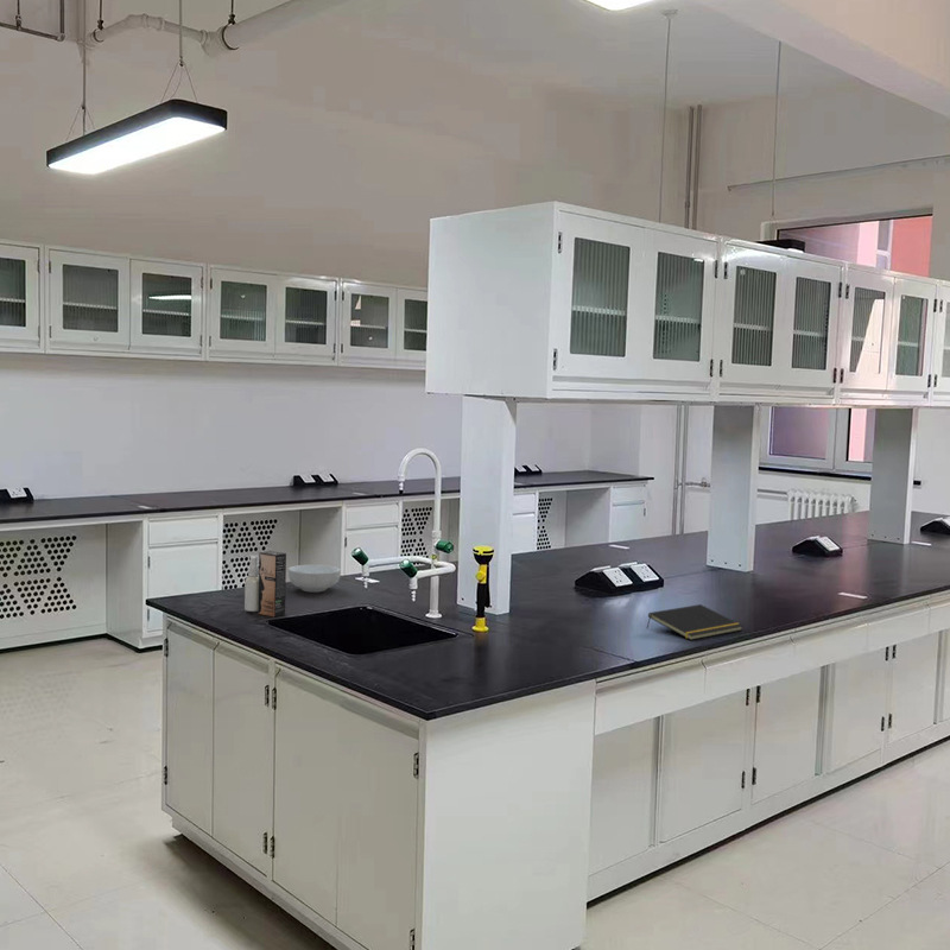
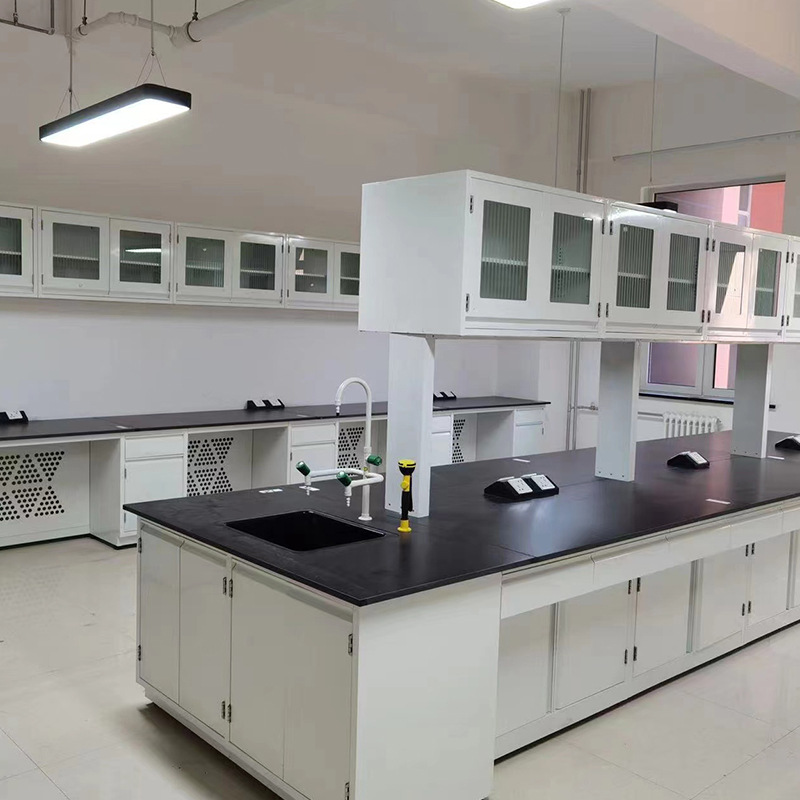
- spray bottle (264, 582)
- notepad (695, 621)
- cereal bowl (314, 578)
